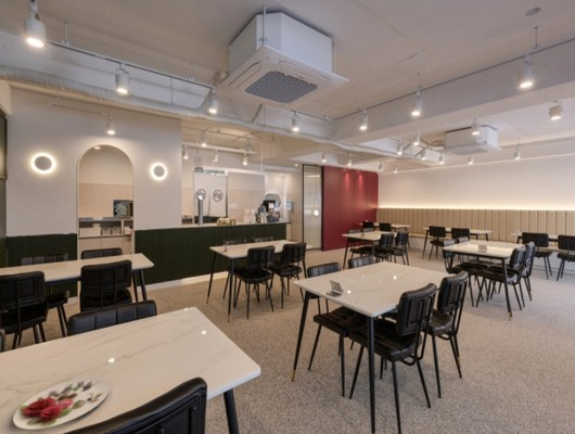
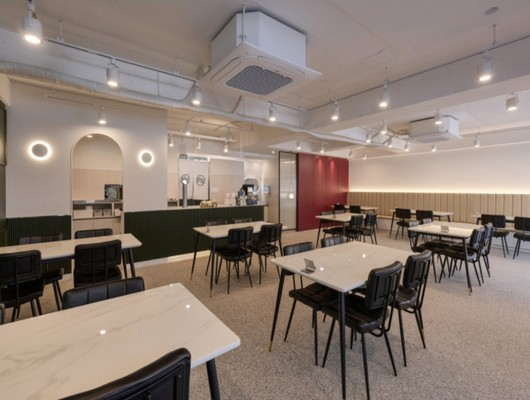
- plate (65, 399)
